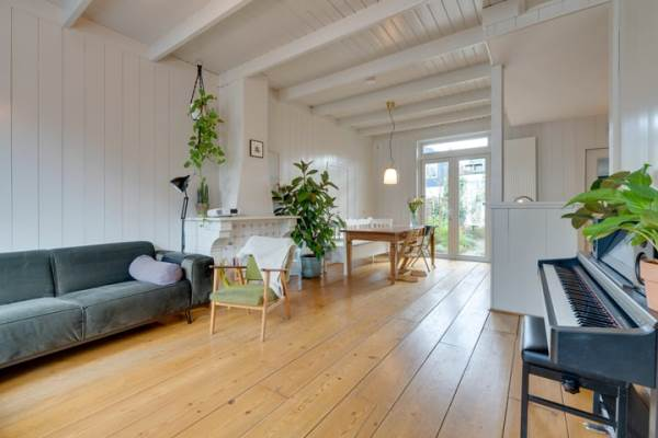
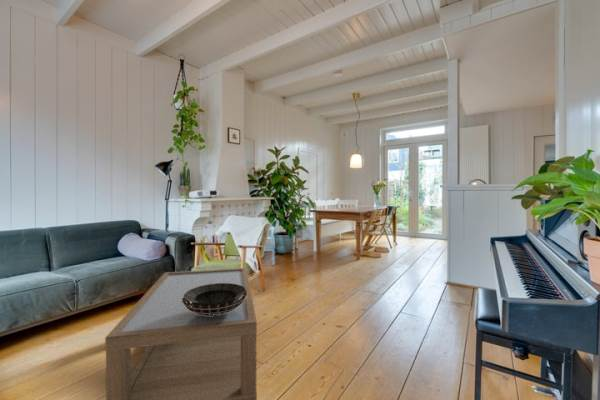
+ coffee table (199, 322)
+ decorative bowl (214, 300)
